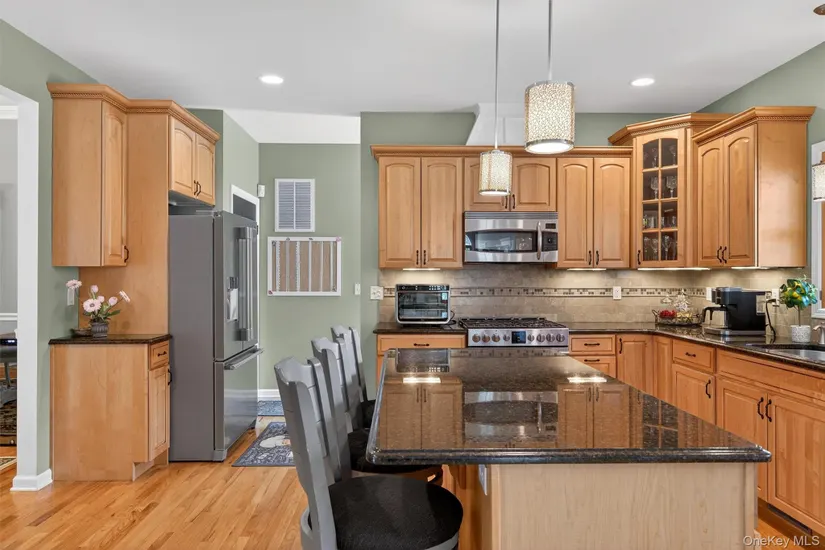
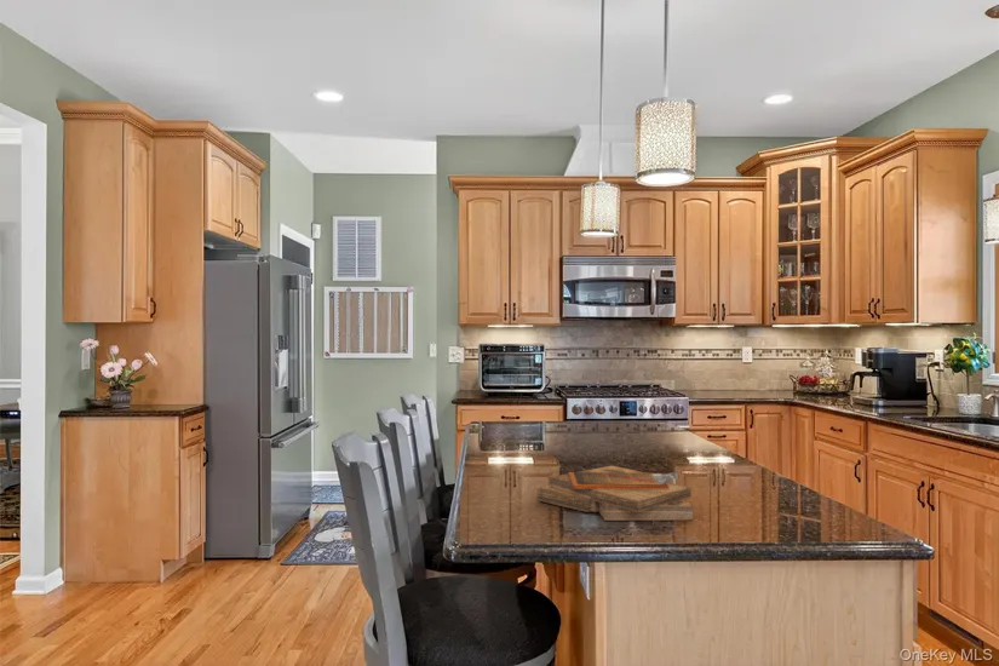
+ clipboard (610, 488)
